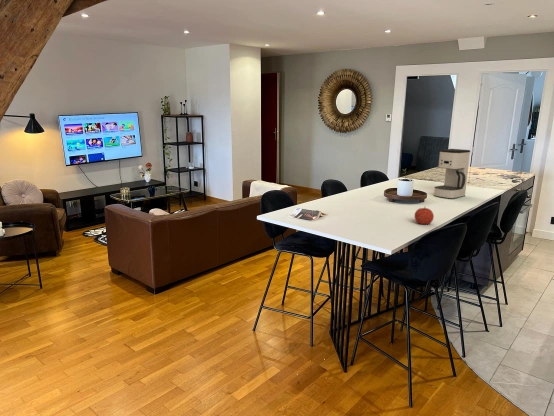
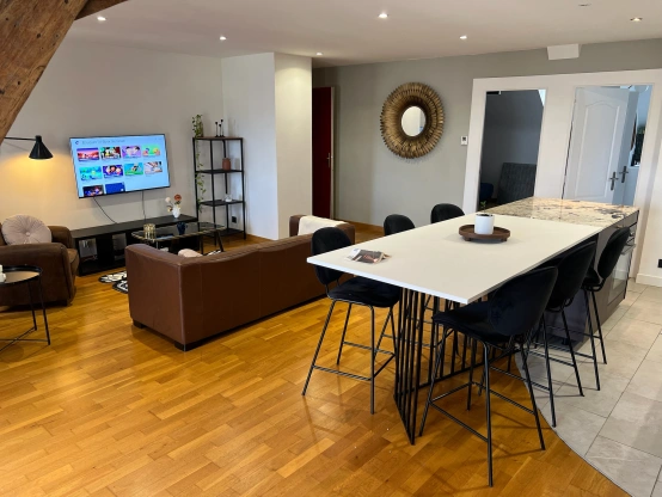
- coffee maker (452, 173)
- fruit (424, 214)
